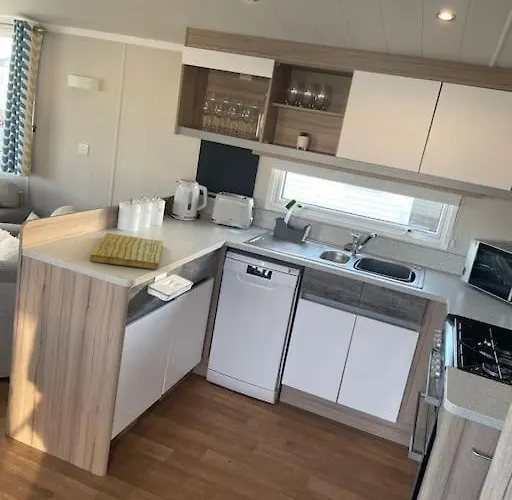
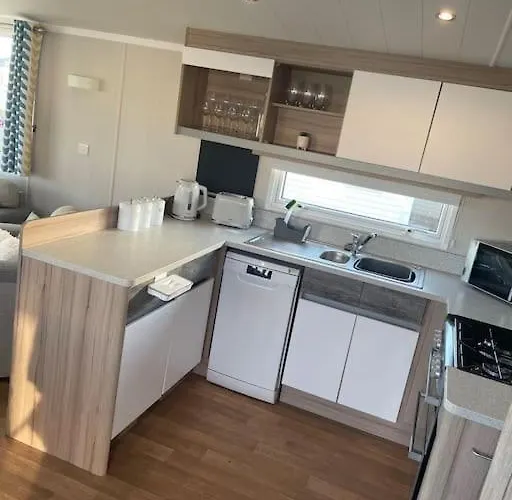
- cutting board (130, 248)
